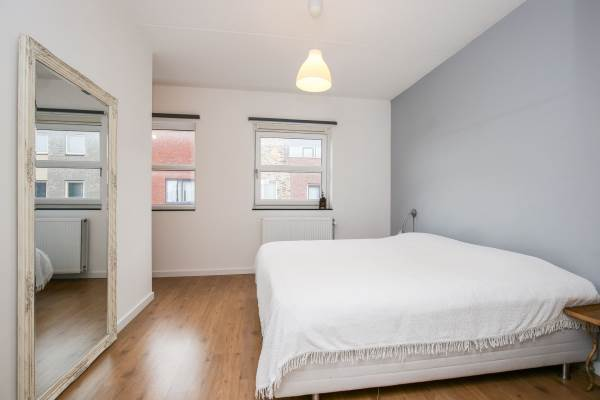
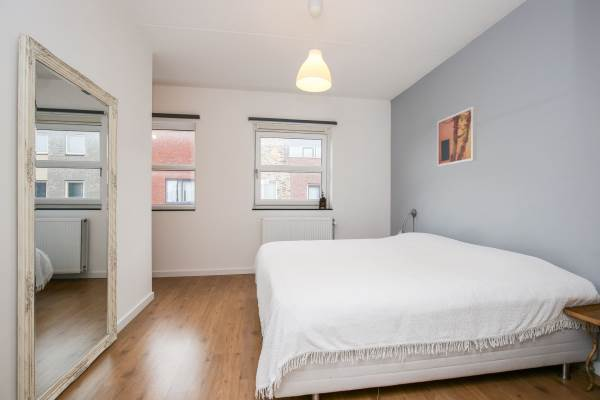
+ wall art (455, 139)
